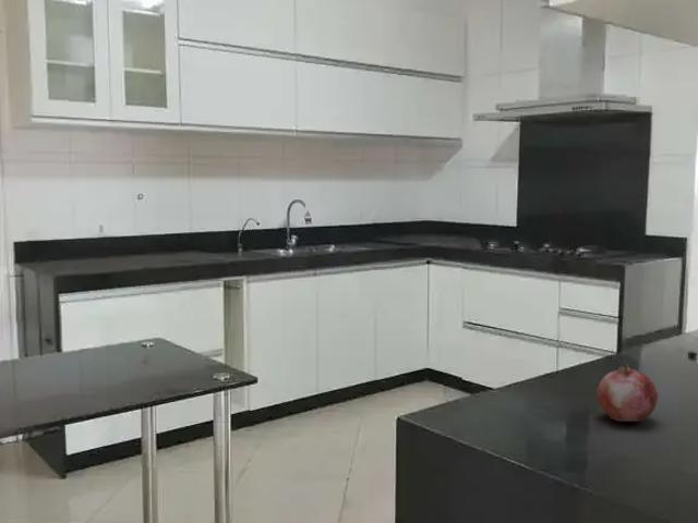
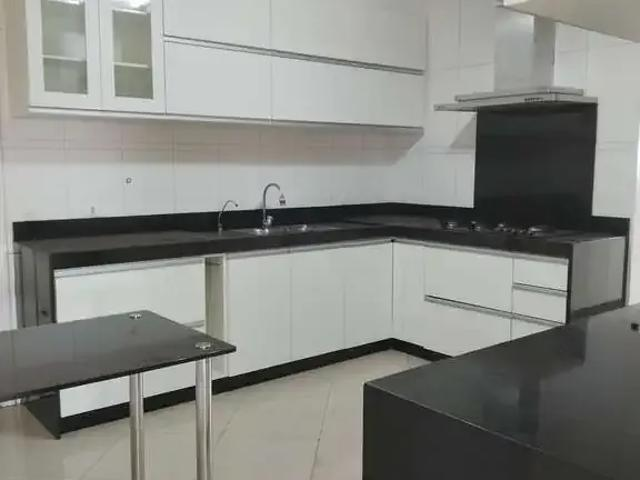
- fruit (626, 389)
